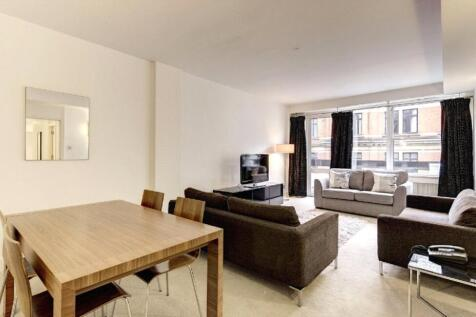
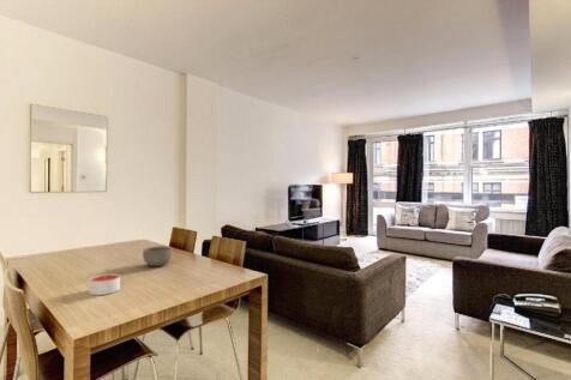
+ candle (104, 283)
+ bowl (157, 257)
